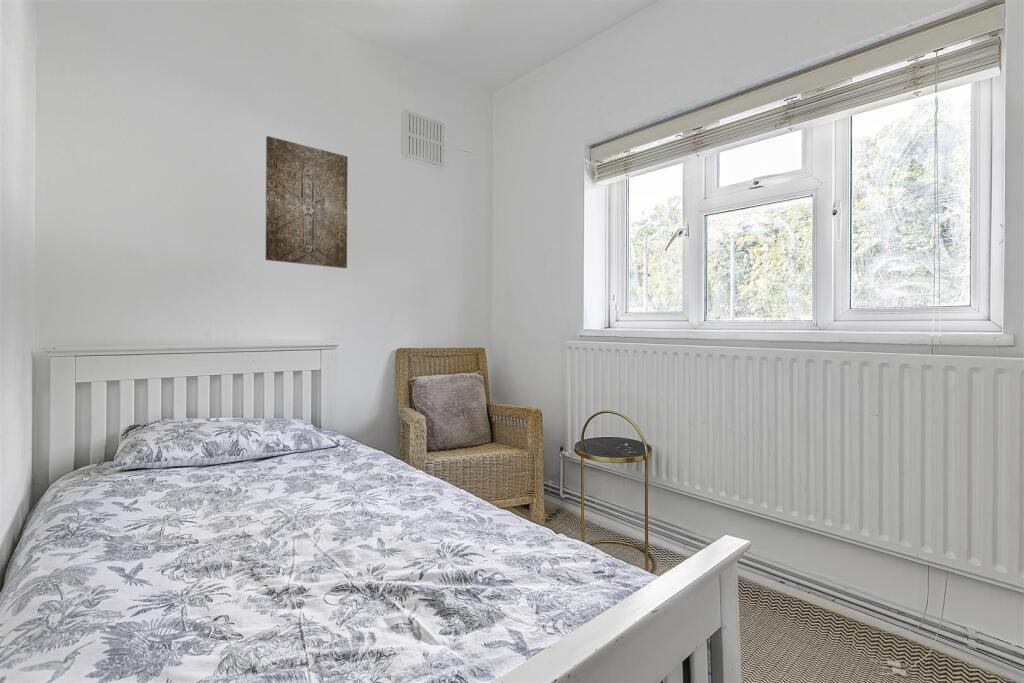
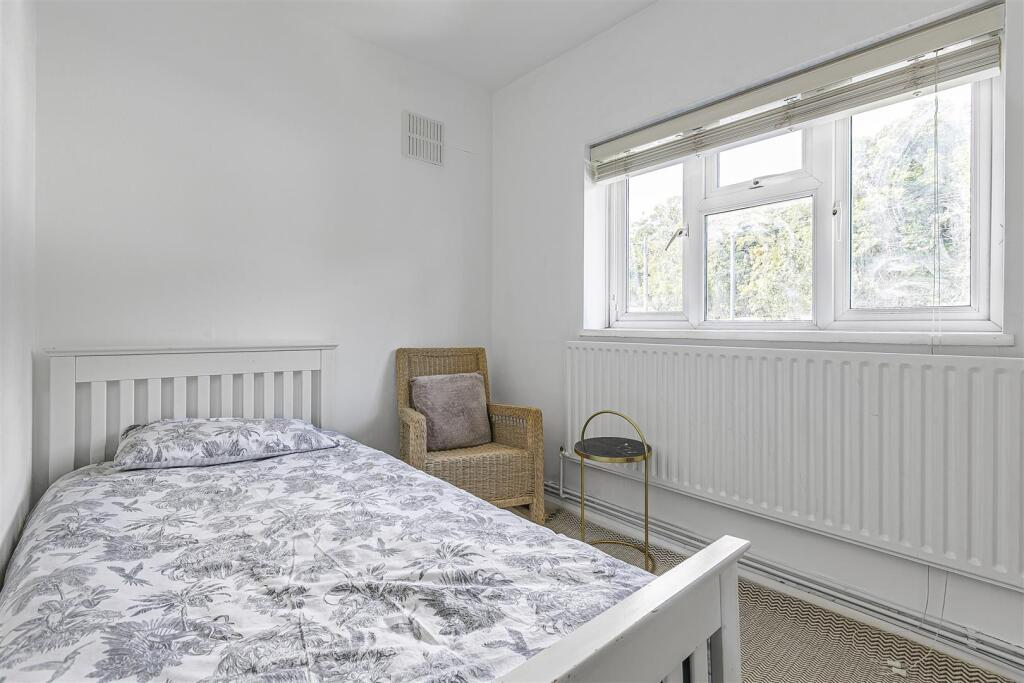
- wall art (308, 205)
